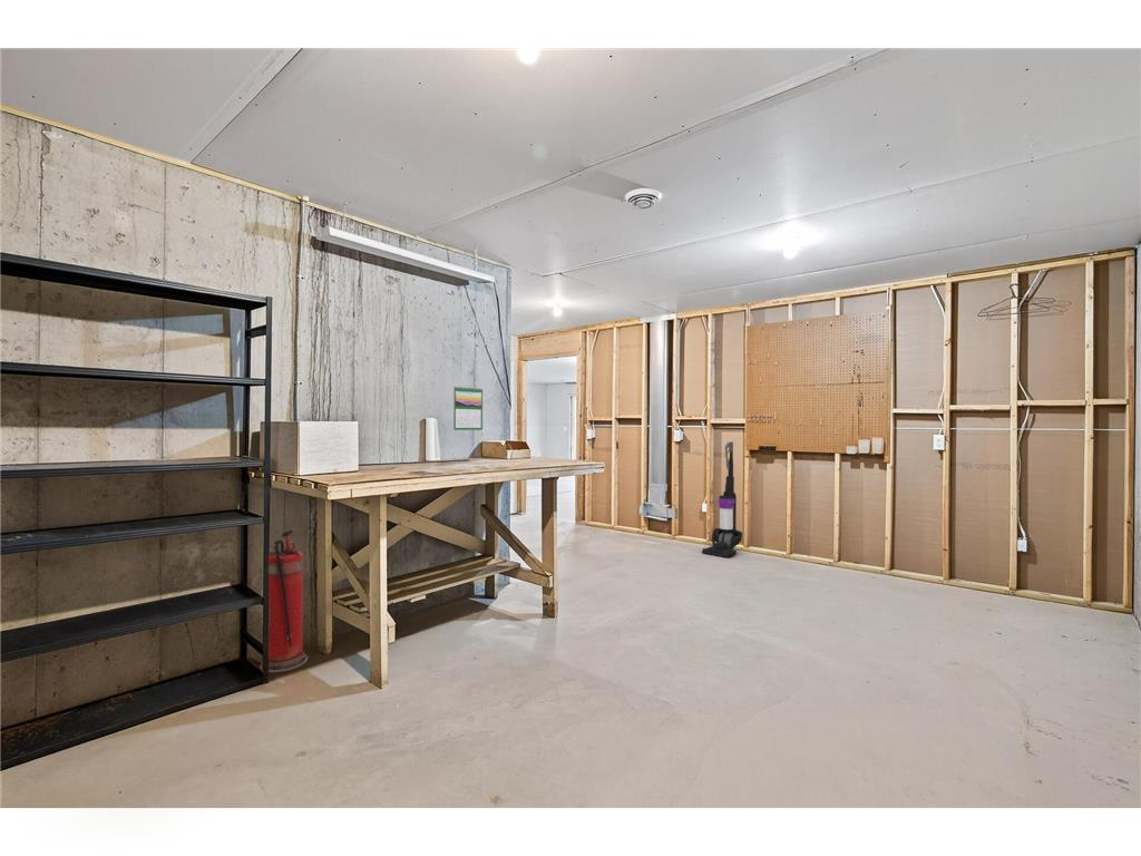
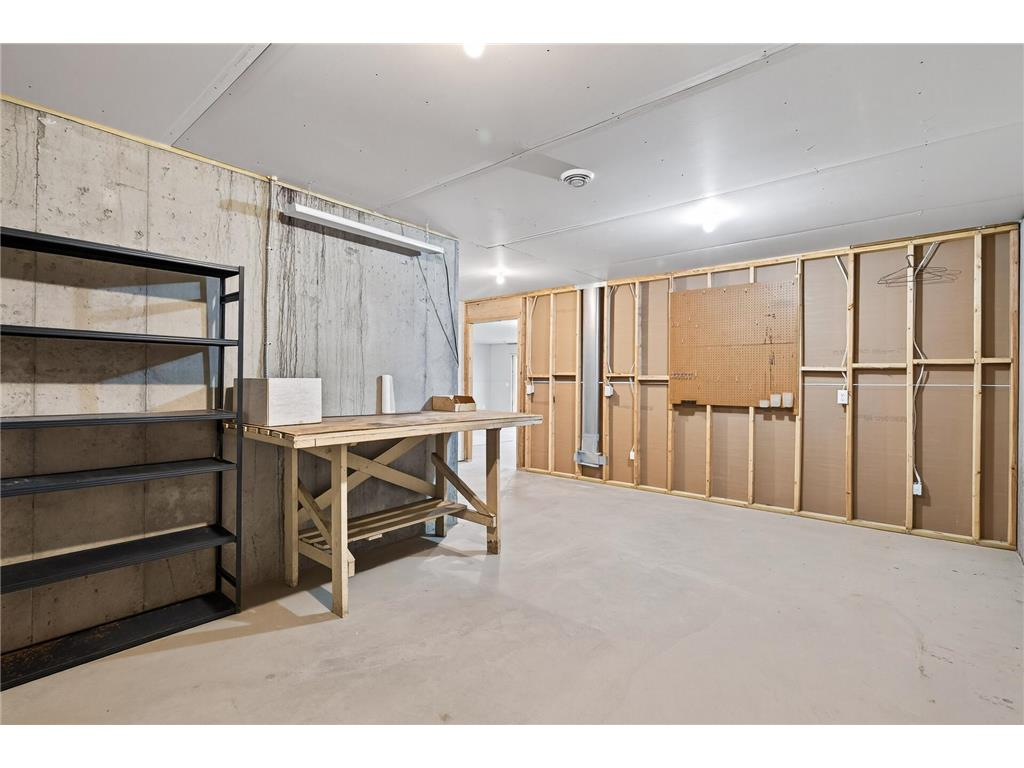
- fire extinguisher (285, 597)
- vacuum cleaner (724, 496)
- calendar (468, 408)
